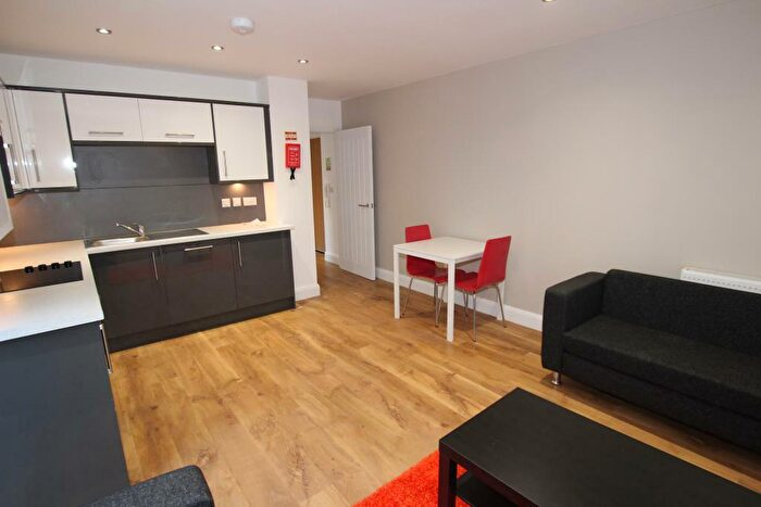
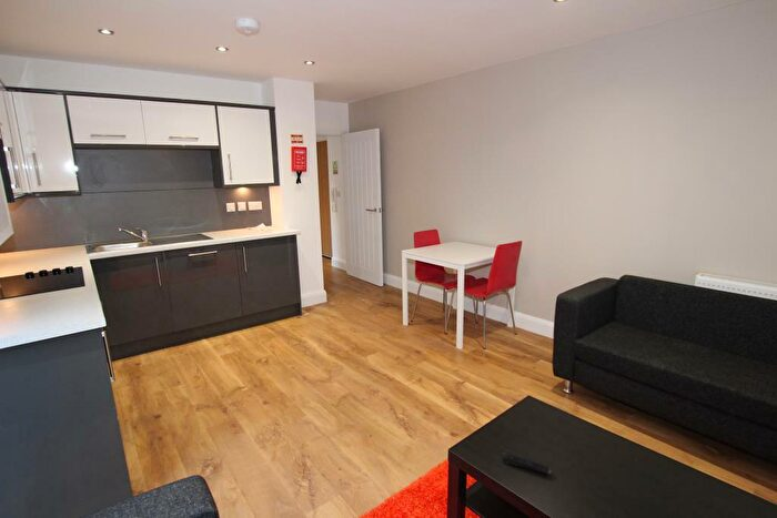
+ remote control (526, 464)
